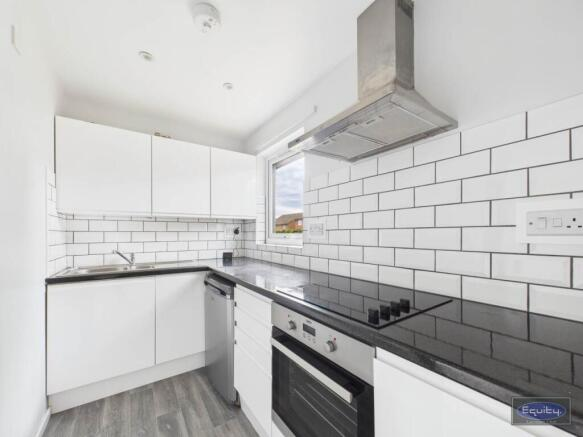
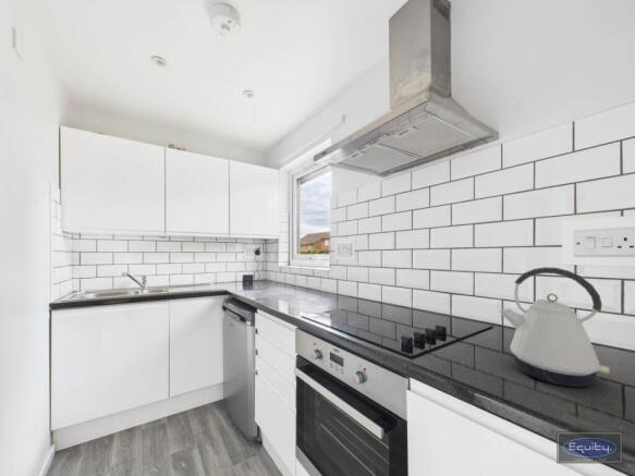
+ kettle (548, 319)
